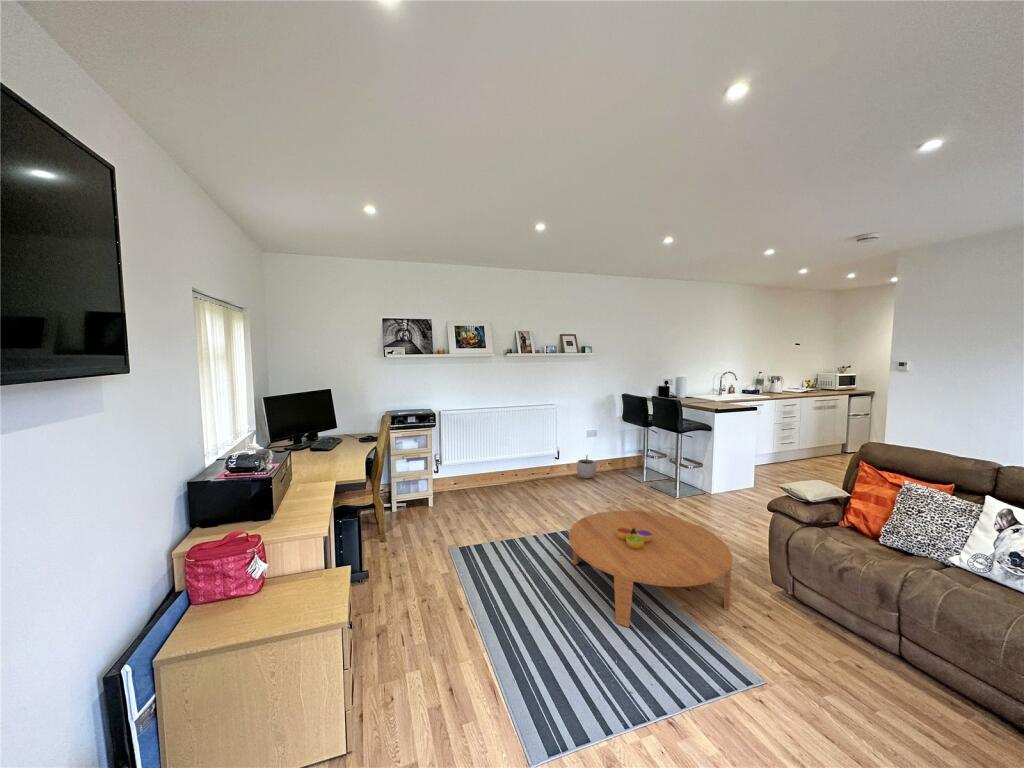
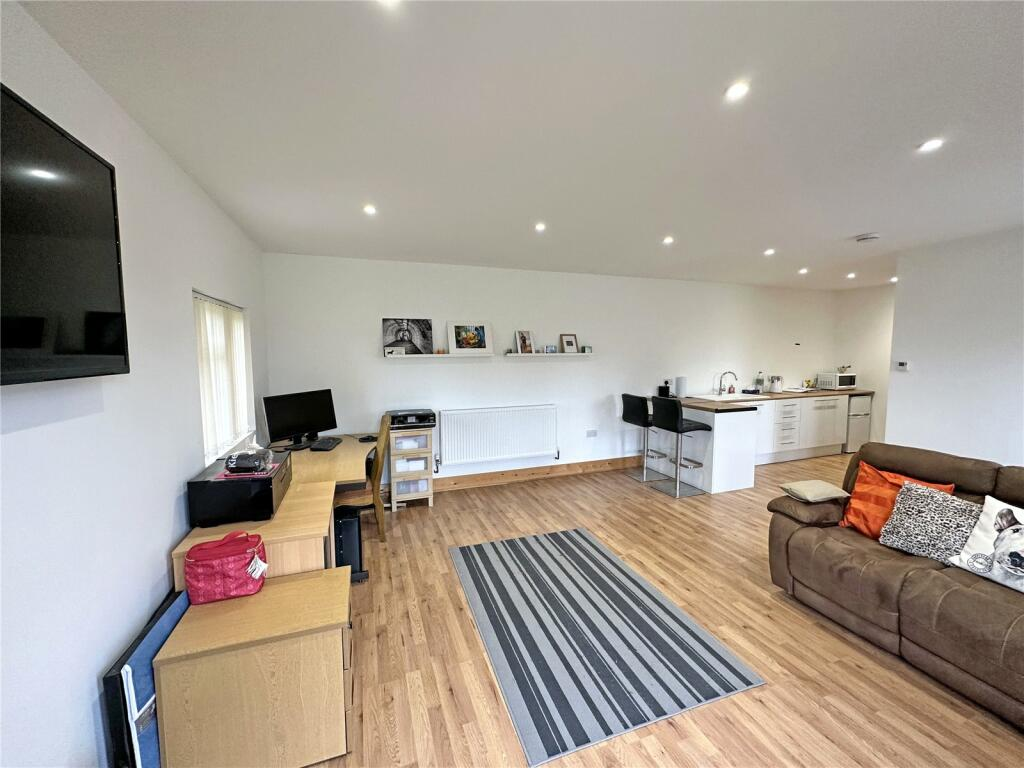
- plant pot (586, 466)
- coffee table (645, 561)
- decorative bowl (632, 533)
